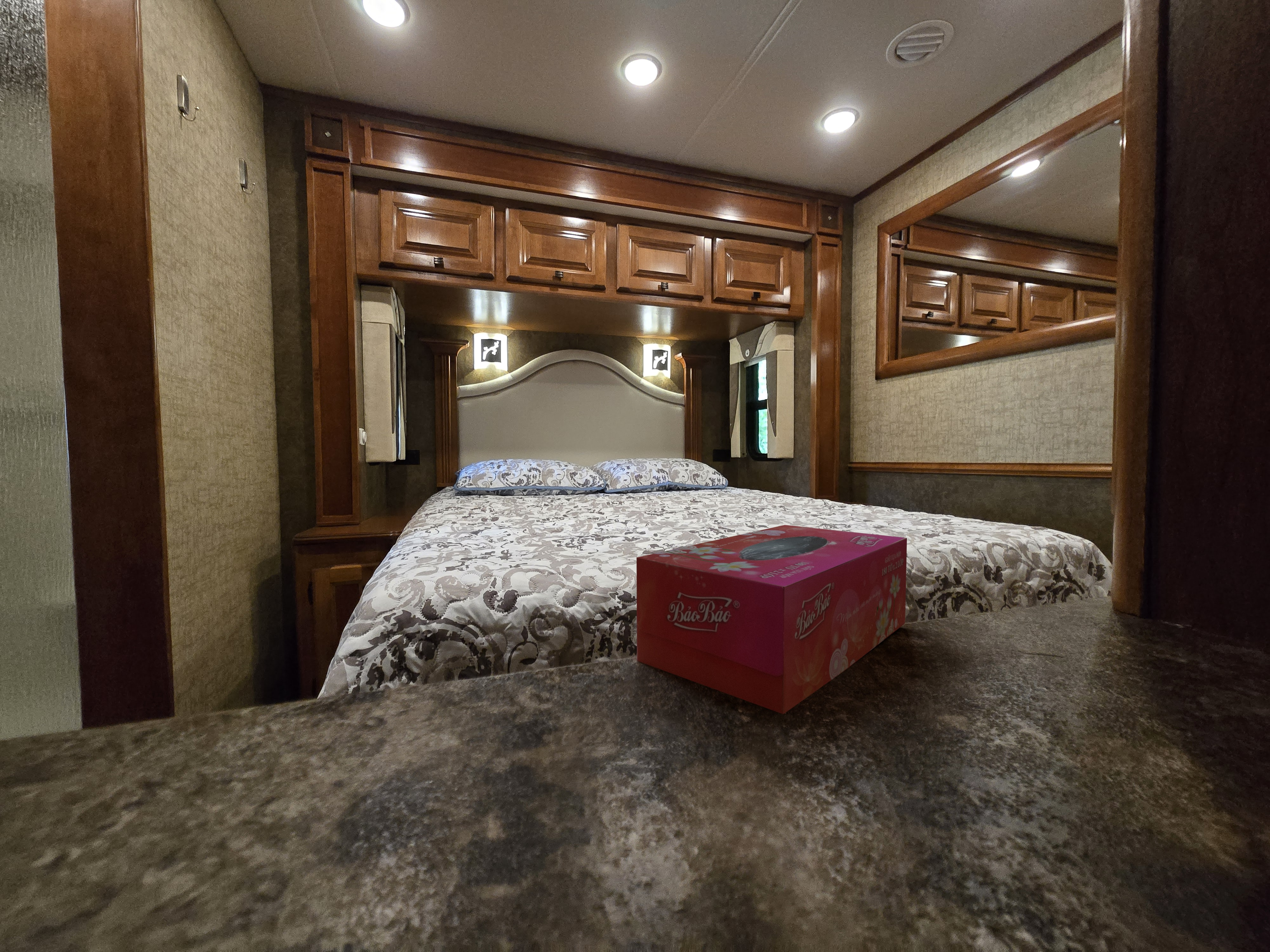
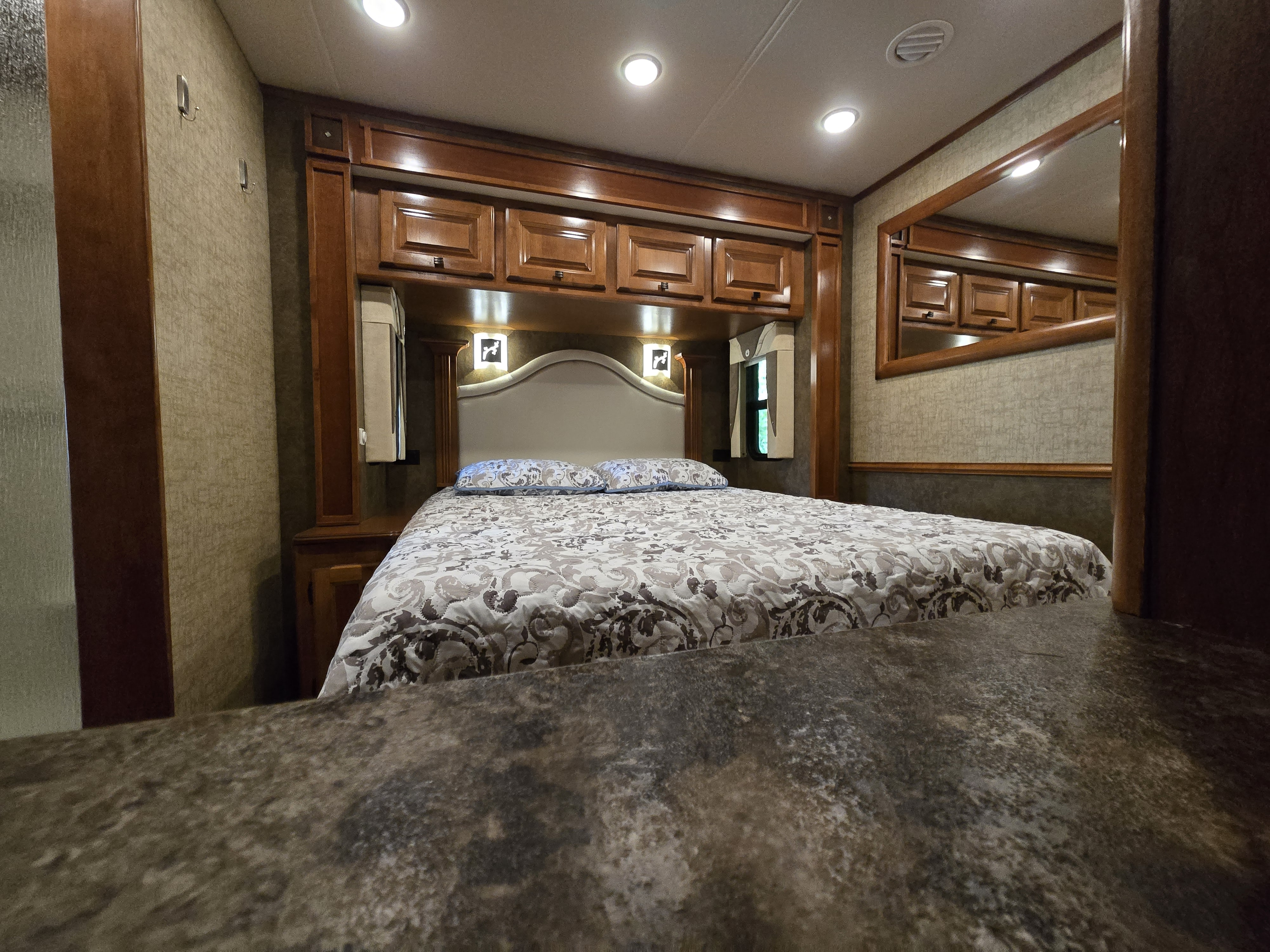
- tissue box (784, 593)
